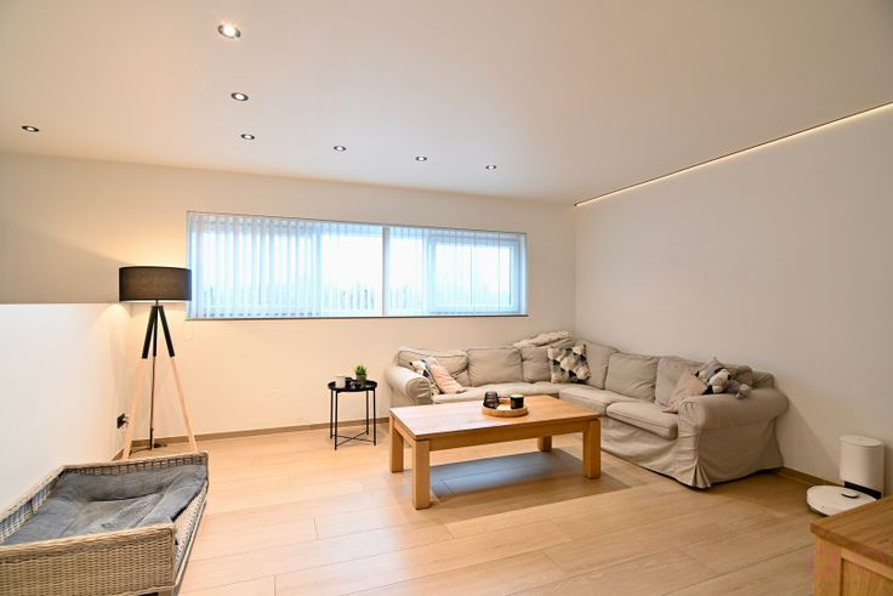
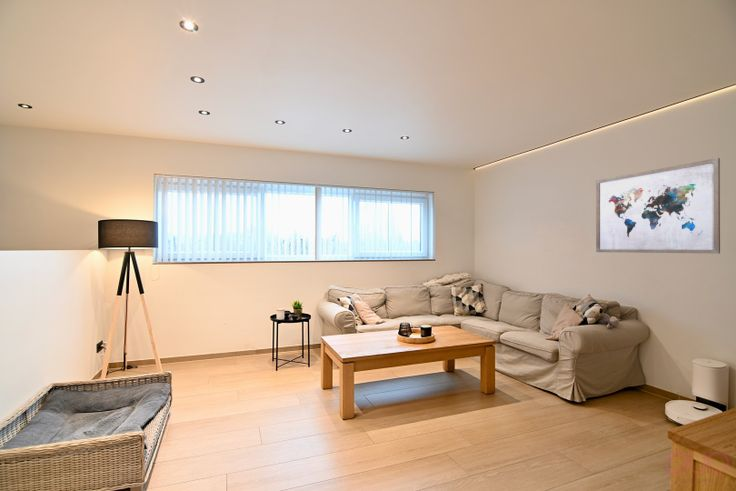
+ wall art (649, 211)
